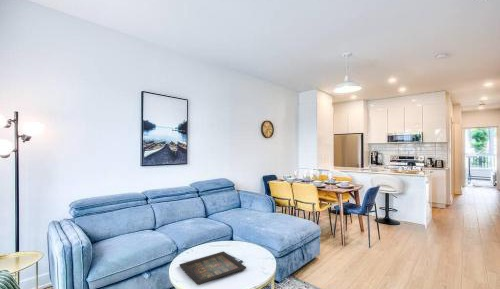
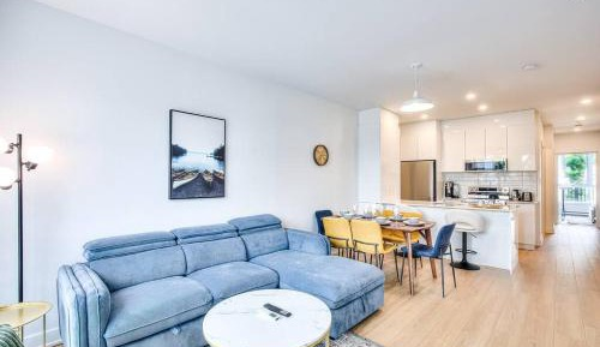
- icon panel (212, 266)
